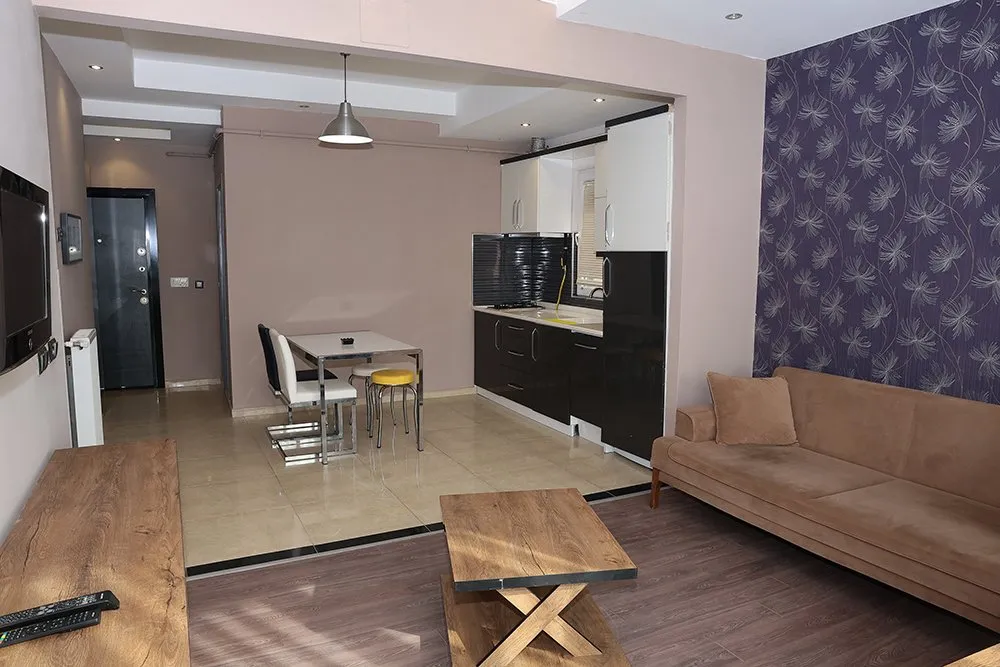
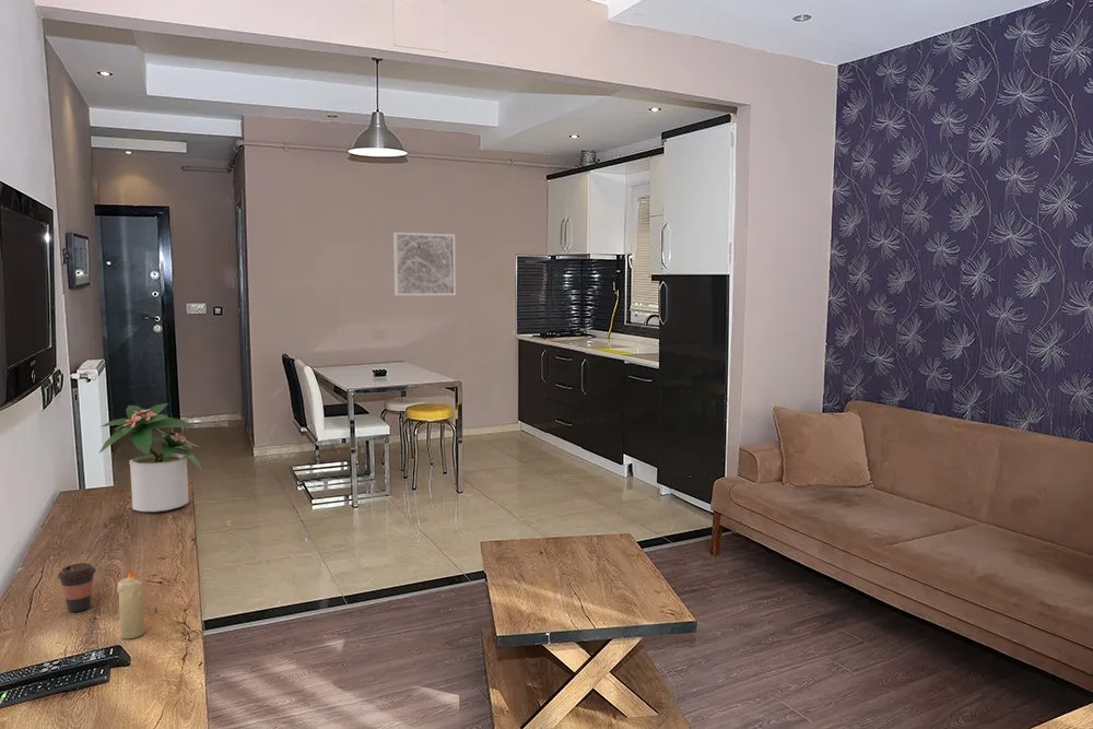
+ candle (130, 601)
+ wall art (425, 264)
+ coffee cup (78, 587)
+ potted plant (152, 457)
